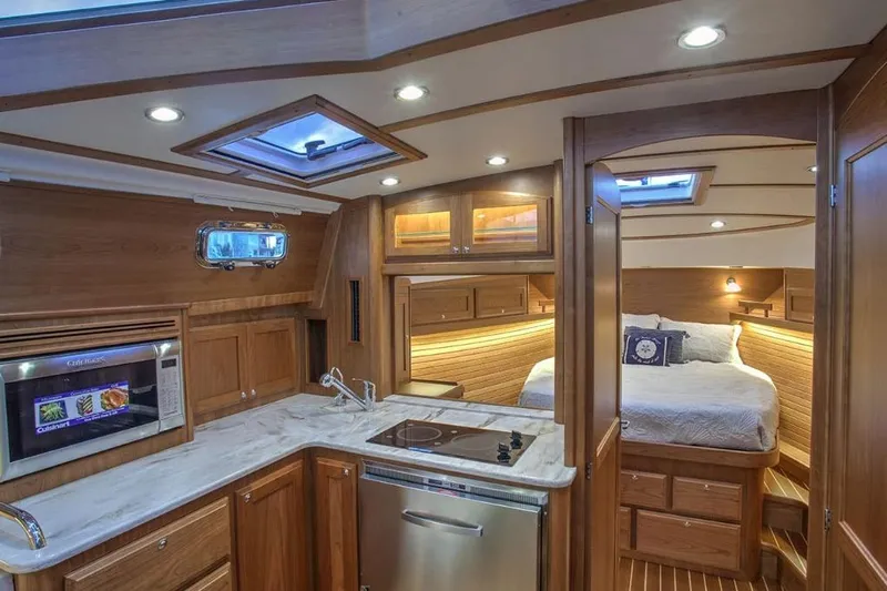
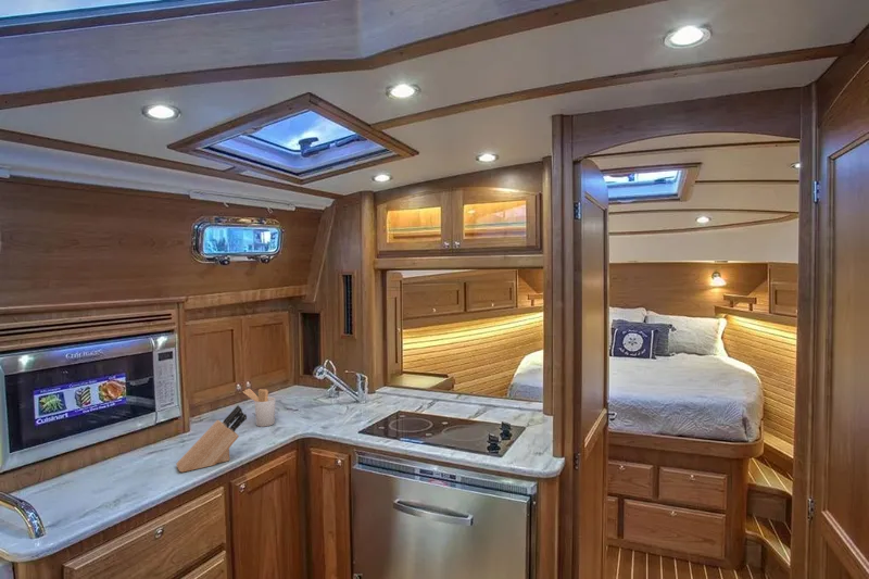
+ utensil holder (260, 405)
+ knife block (212, 436)
